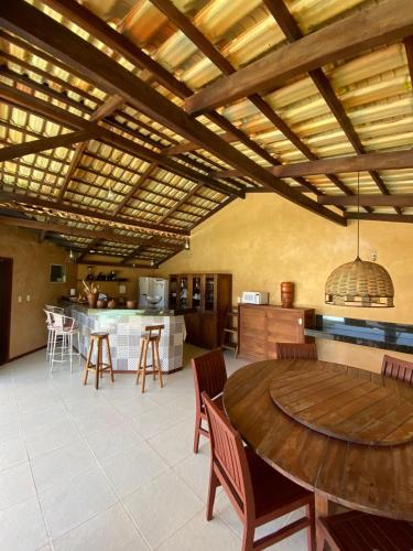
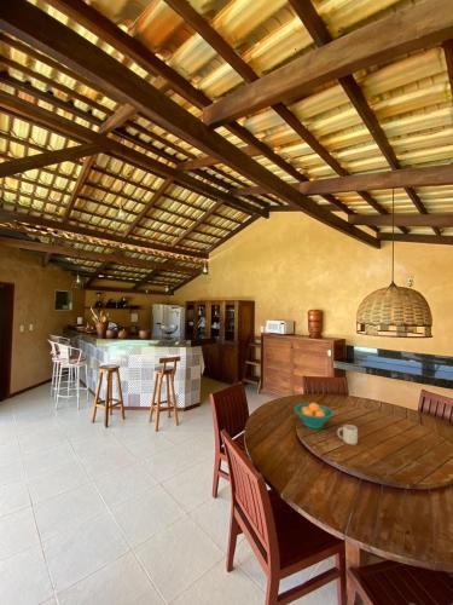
+ fruit bowl (313, 414)
+ mug (347, 433)
